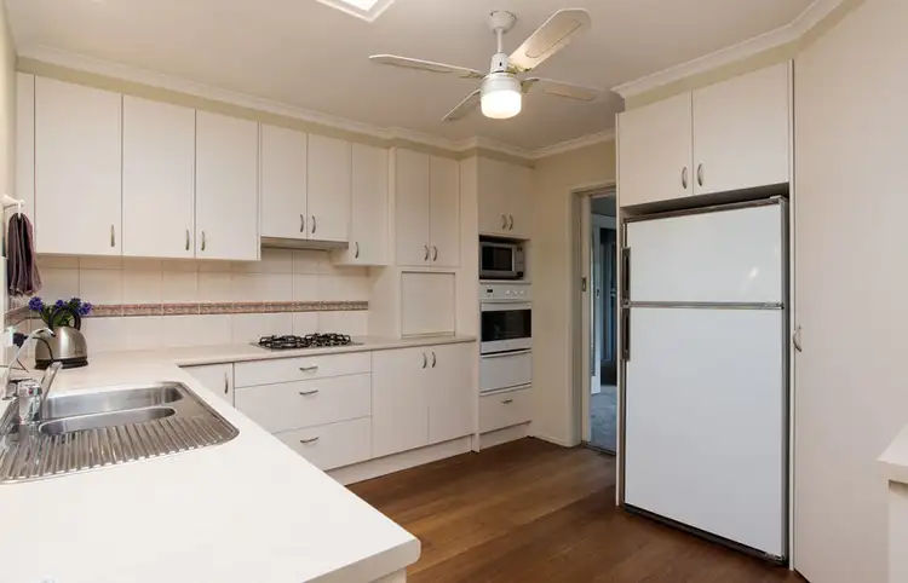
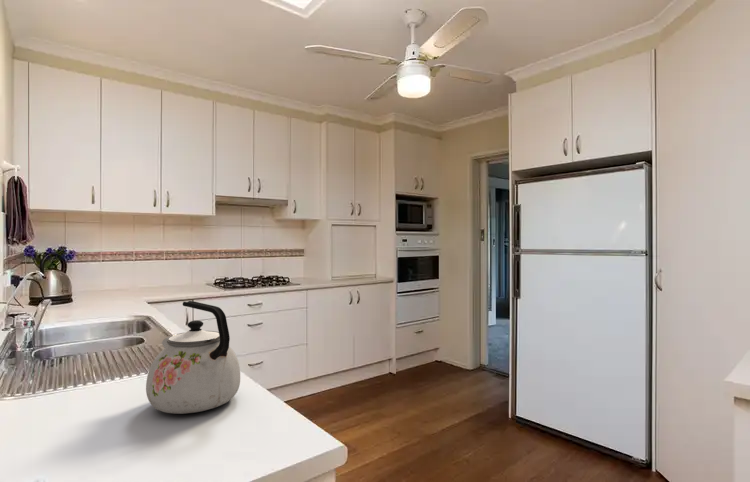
+ kettle (194, 352)
